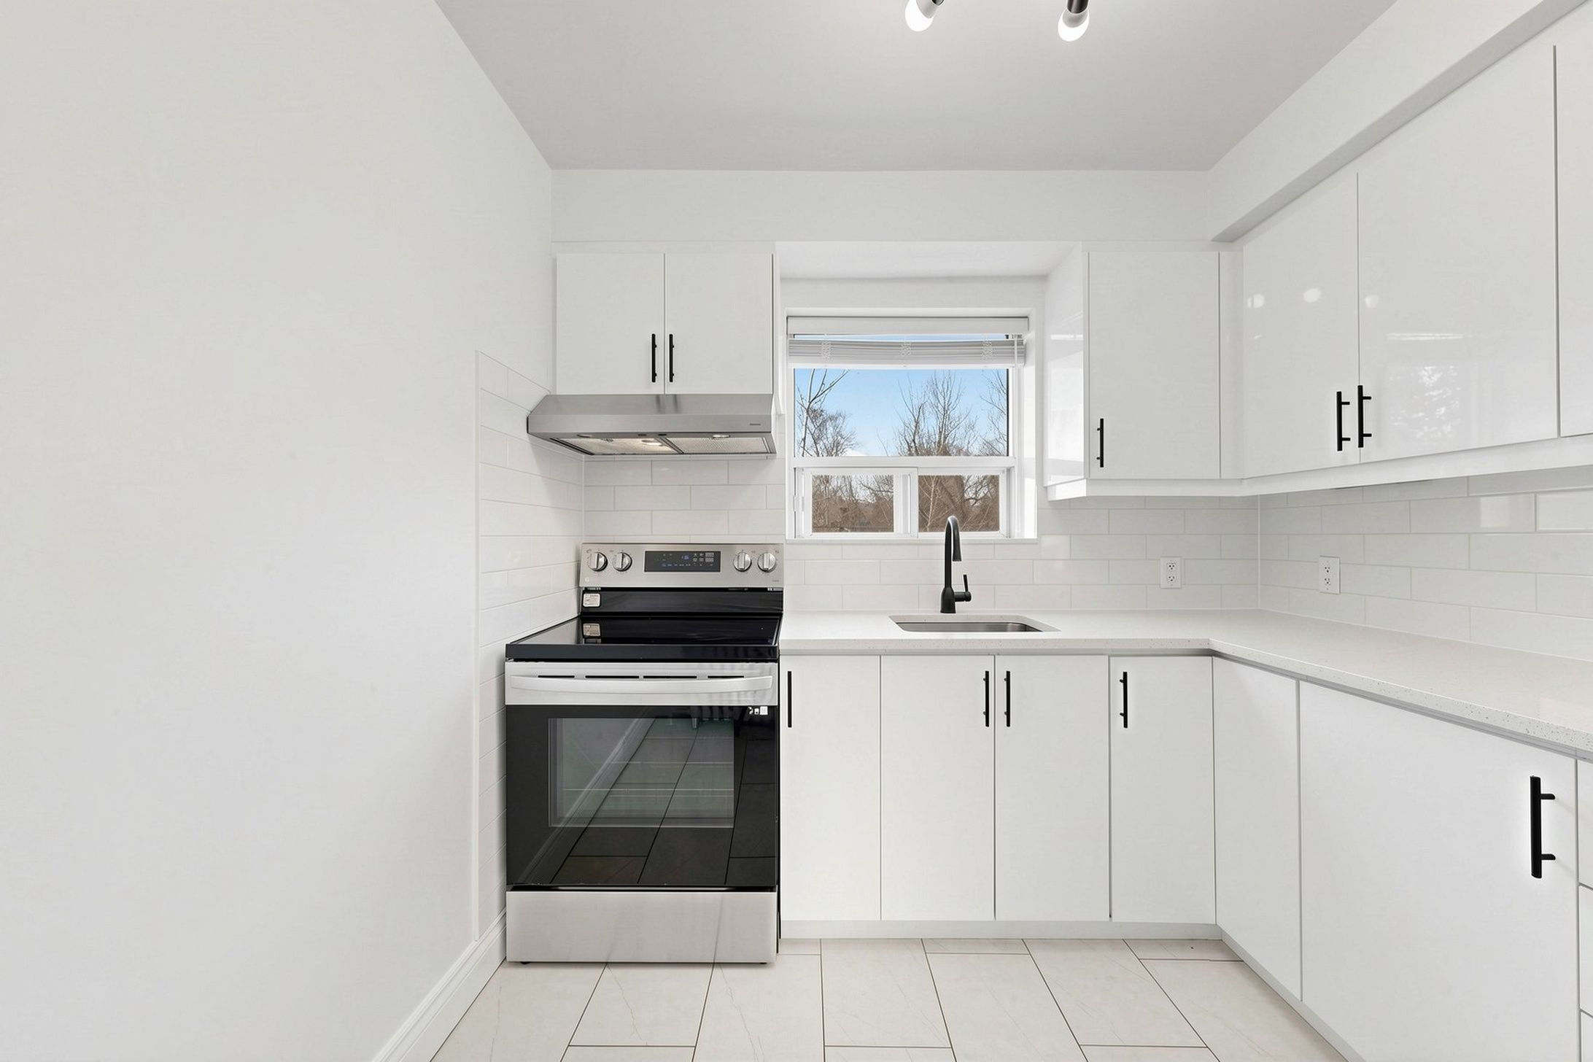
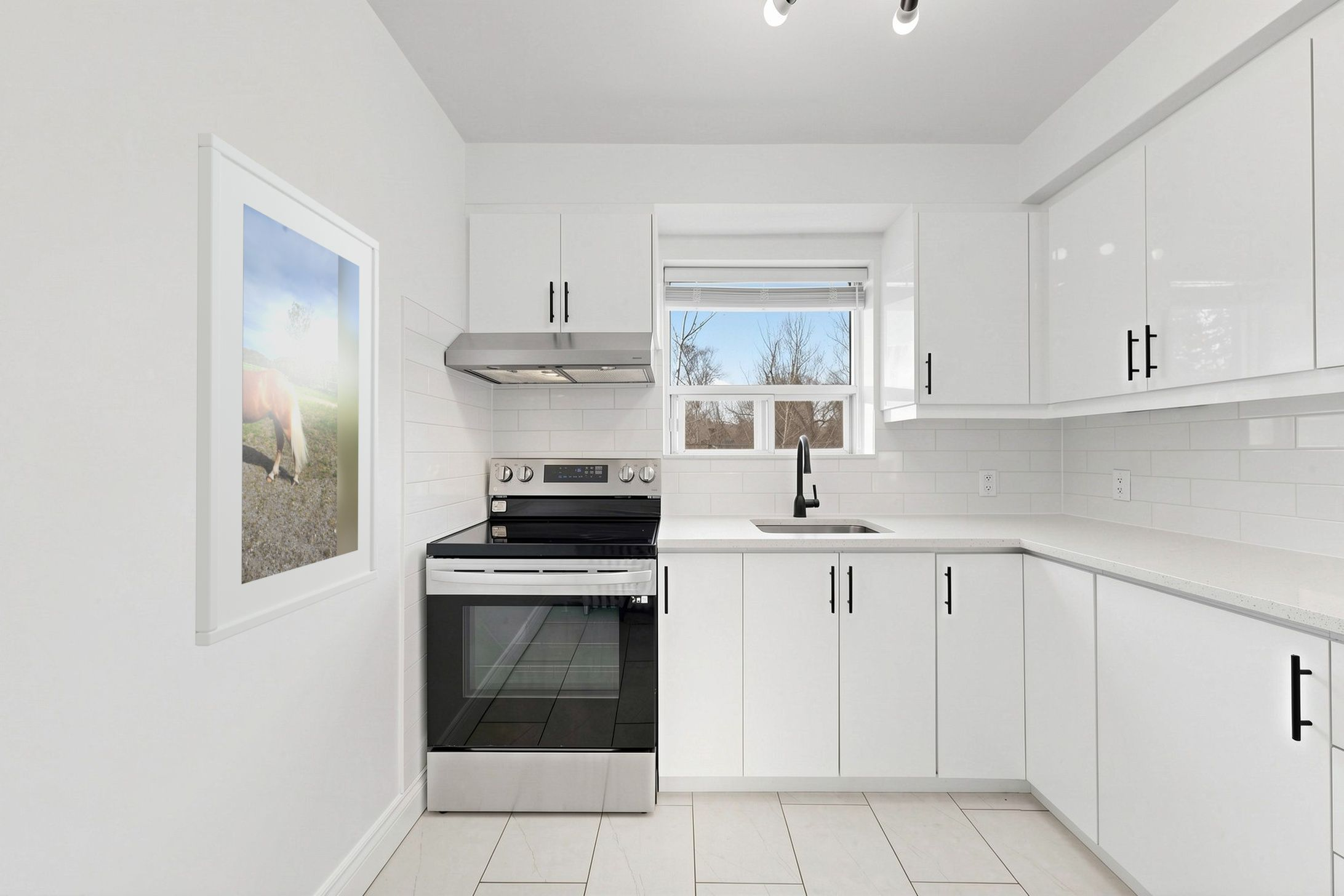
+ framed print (306, 402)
